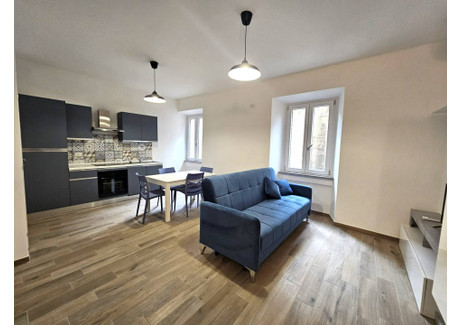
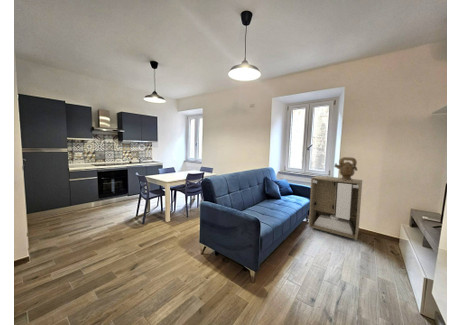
+ decorative urn (345, 168)
+ cabinet (334, 204)
